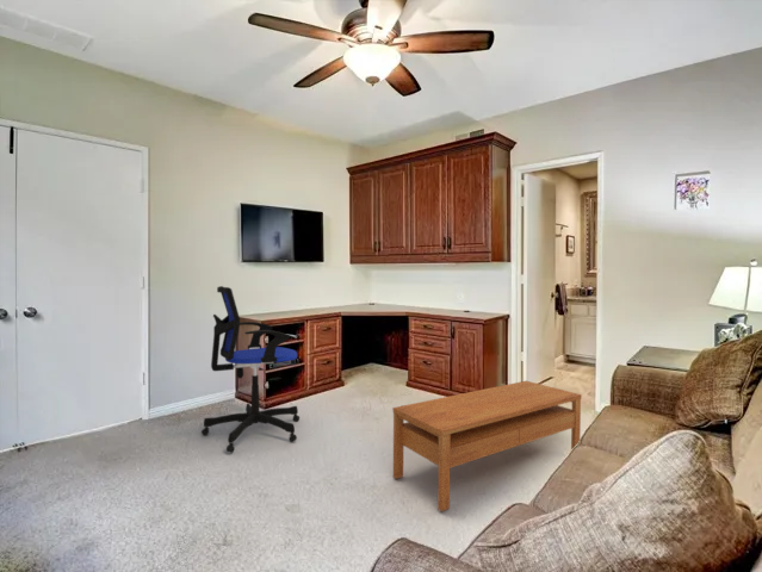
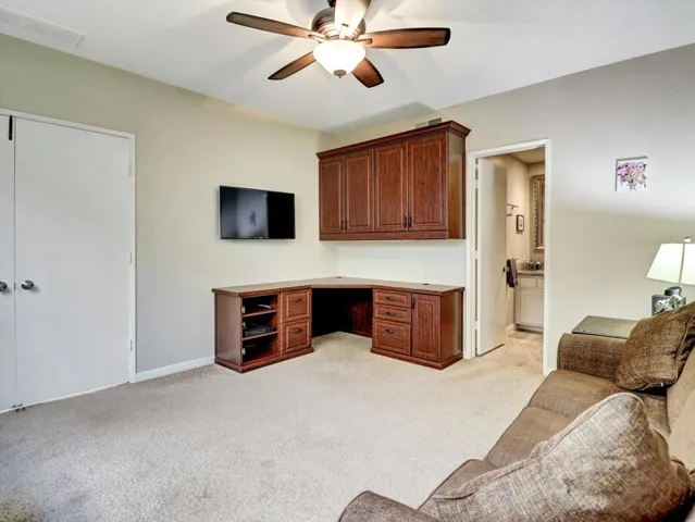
- office chair (254, 359)
- coffee table (491, 434)
